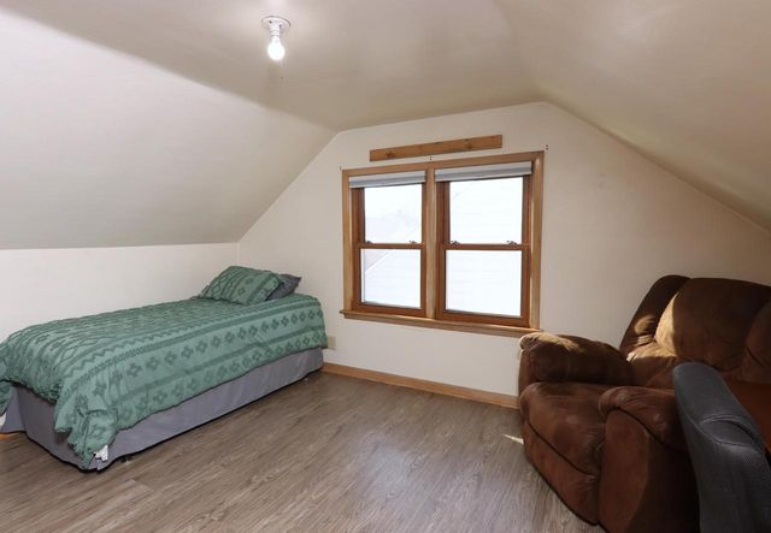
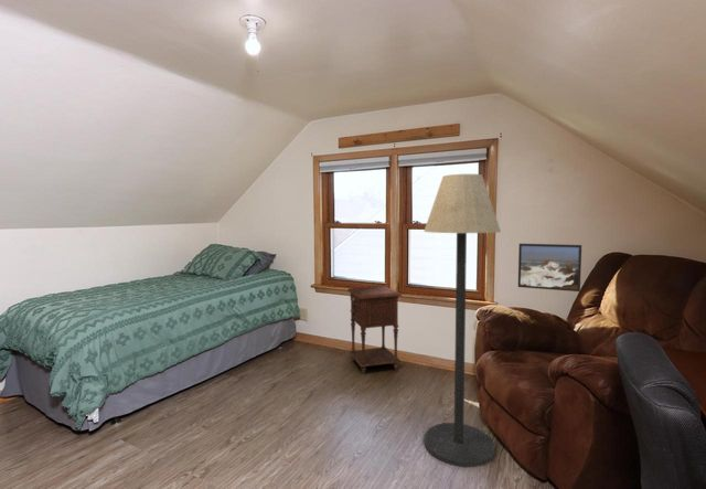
+ floor lamp (460, 313)
+ nightstand (373, 327)
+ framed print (548, 266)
